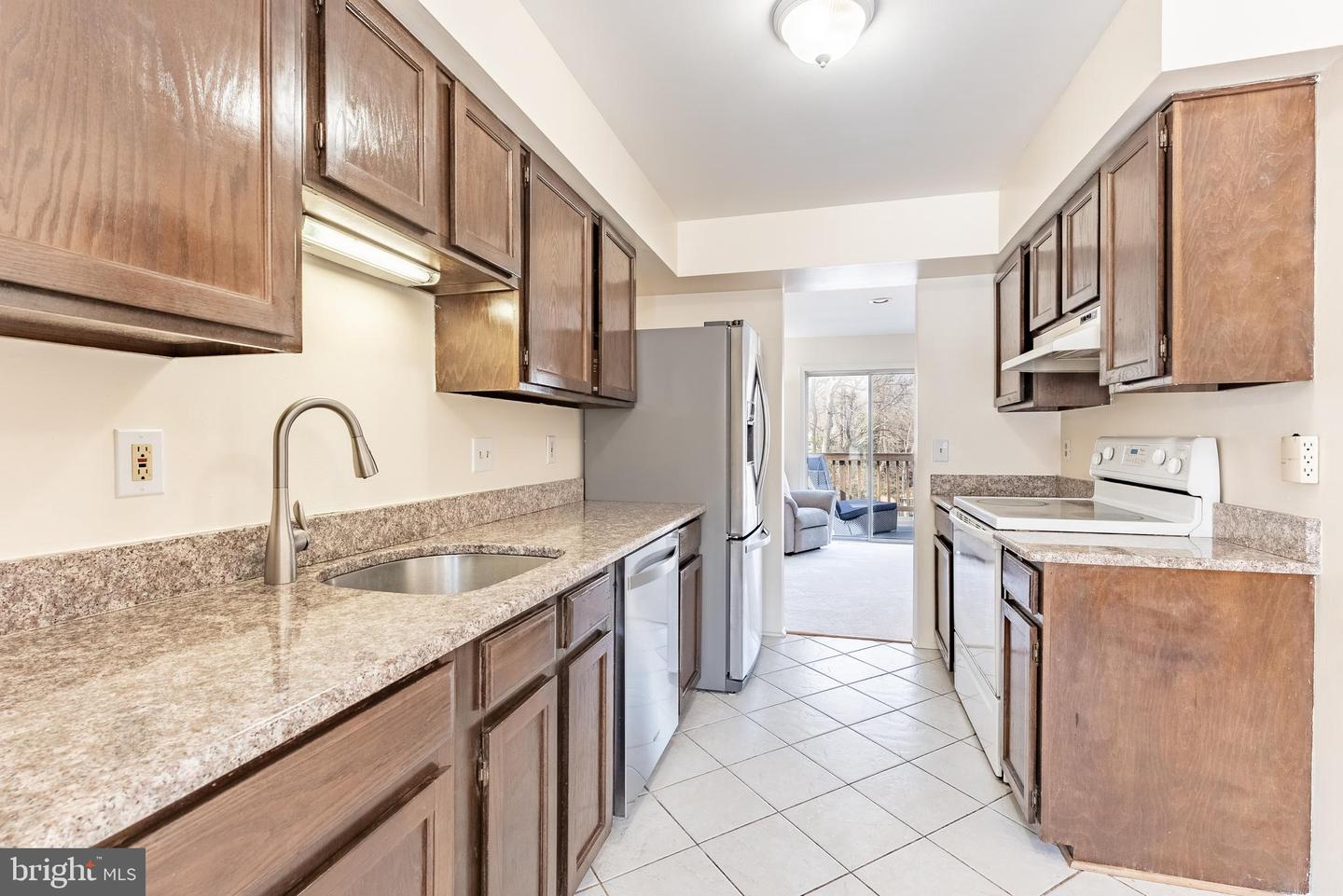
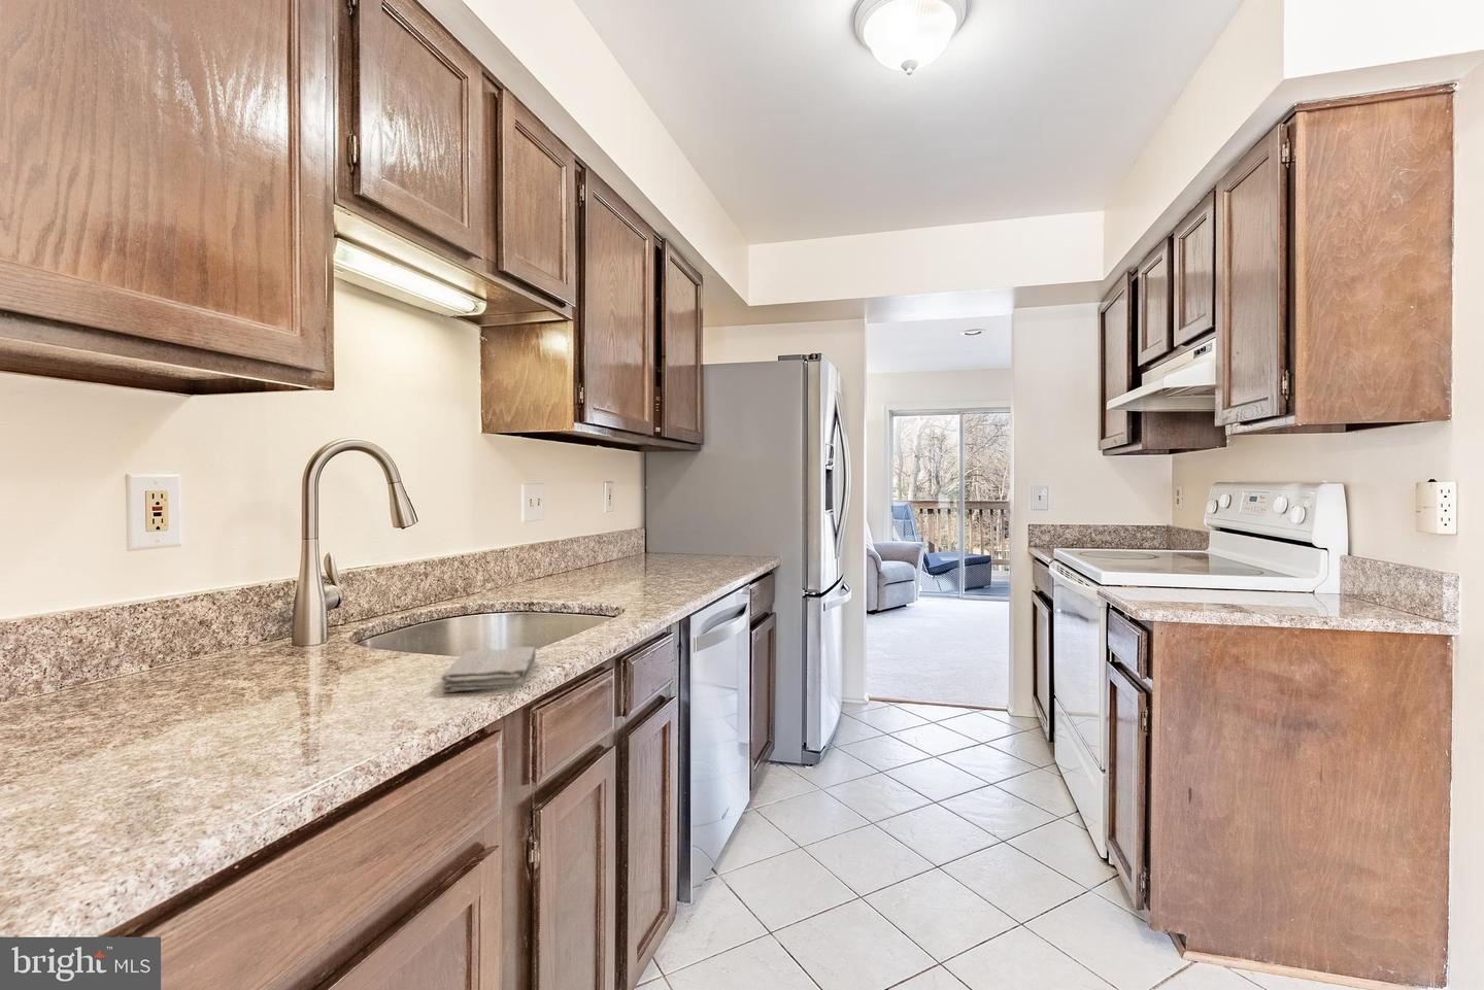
+ washcloth (492, 665)
